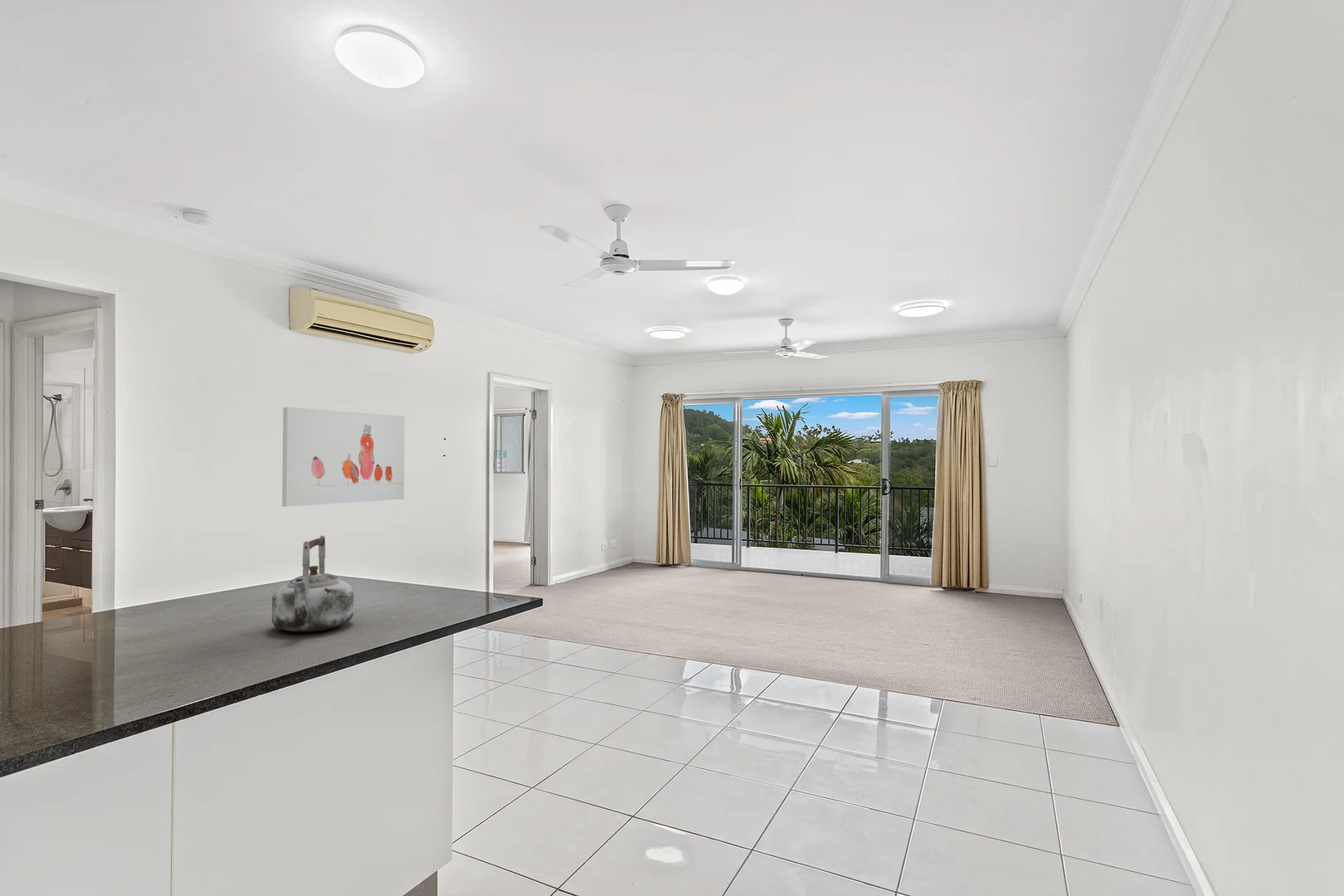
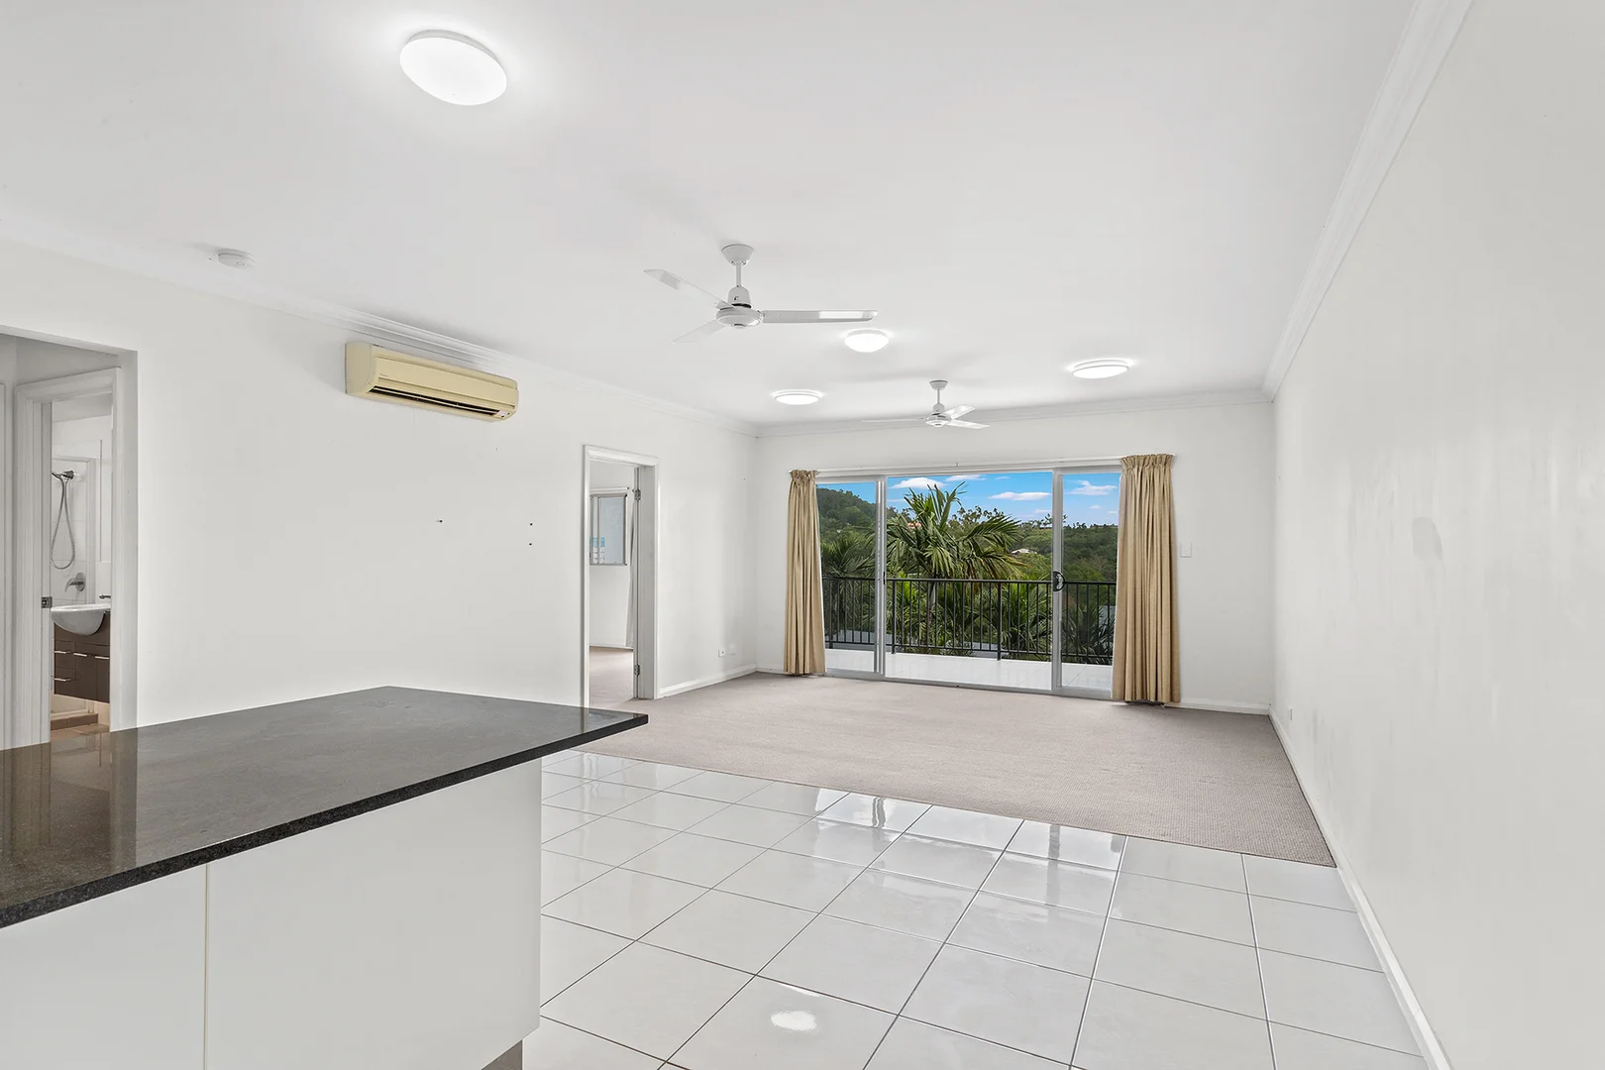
- kettle (311, 583)
- wall art (348, 457)
